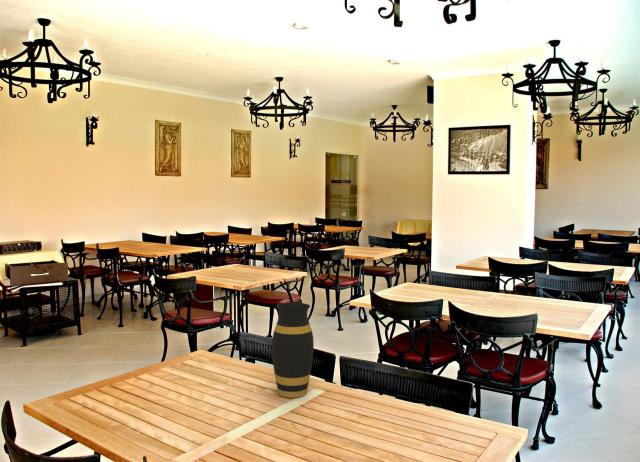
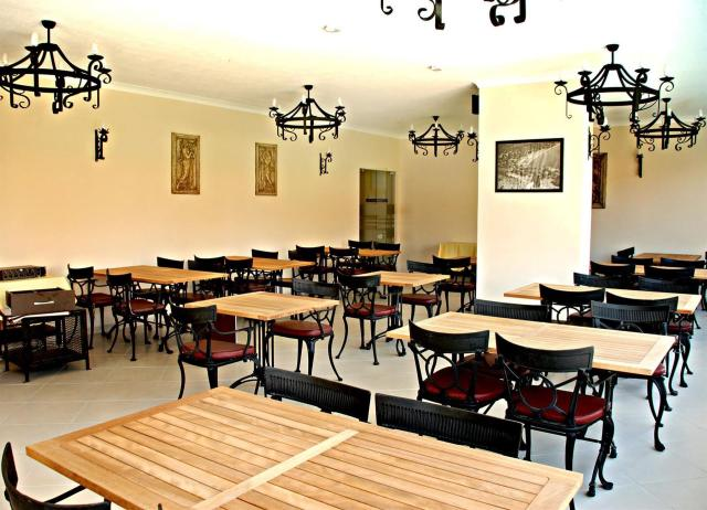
- vase (292, 349)
